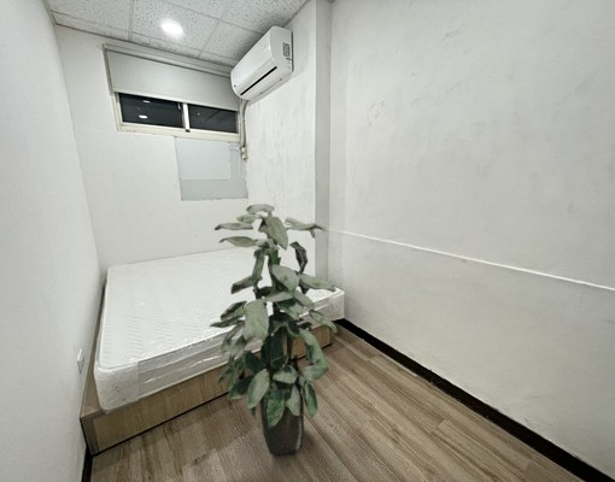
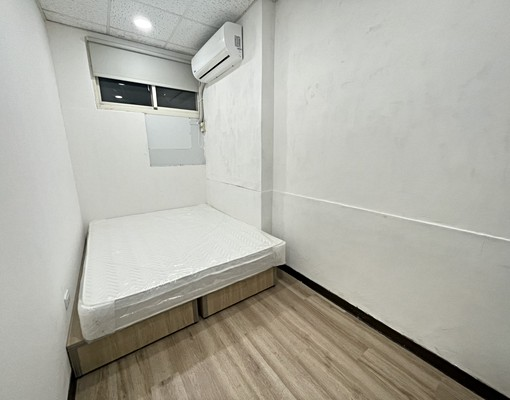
- indoor plant (273, 328)
